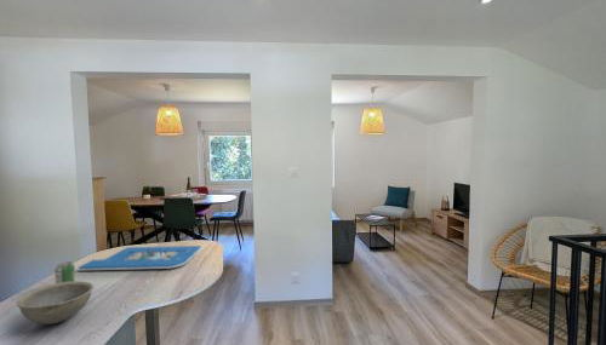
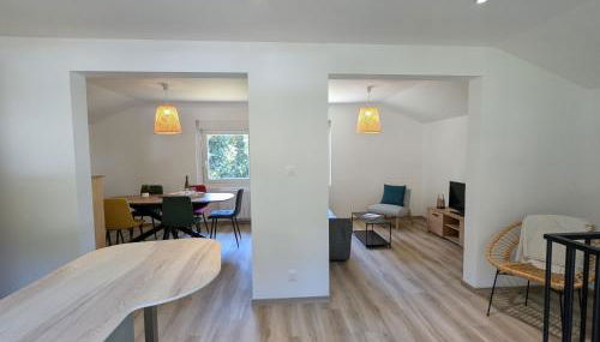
- bowl (57, 305)
- board game (145, 254)
- beverage can (64, 277)
